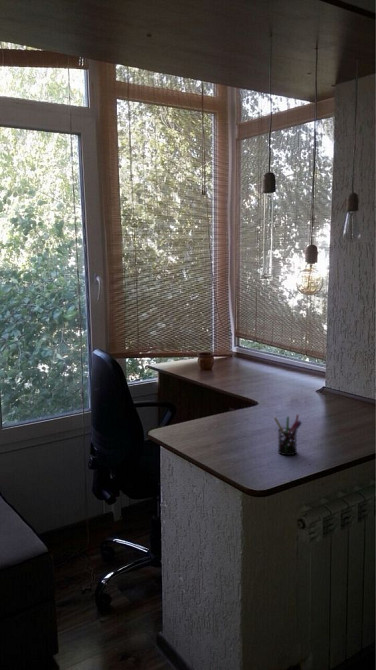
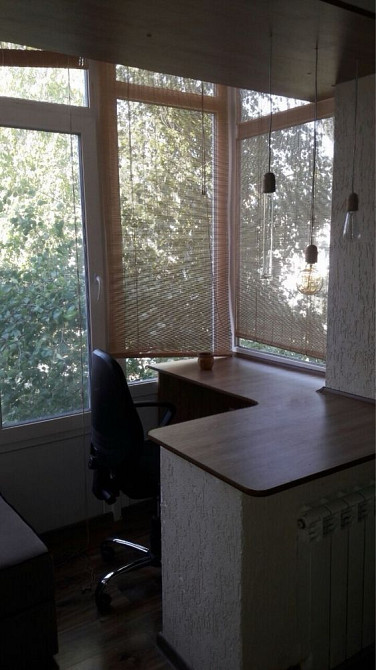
- pen holder (288, 432)
